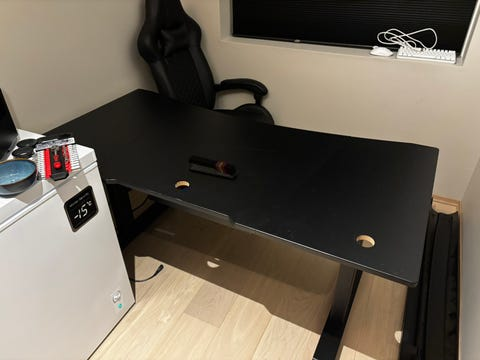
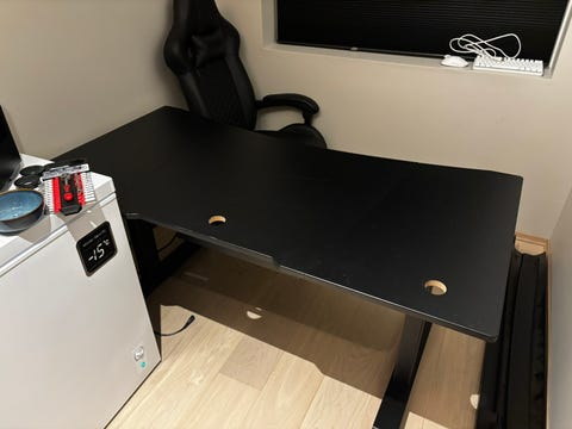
- stapler (212, 166)
